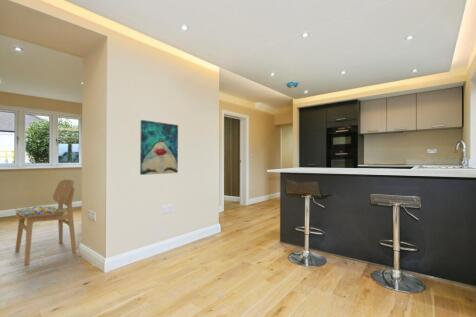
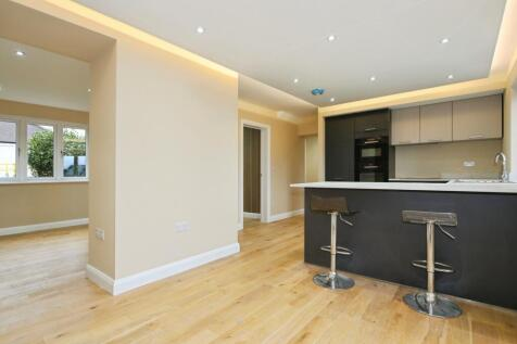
- wall art (160, 148)
- dining chair (46, 216)
